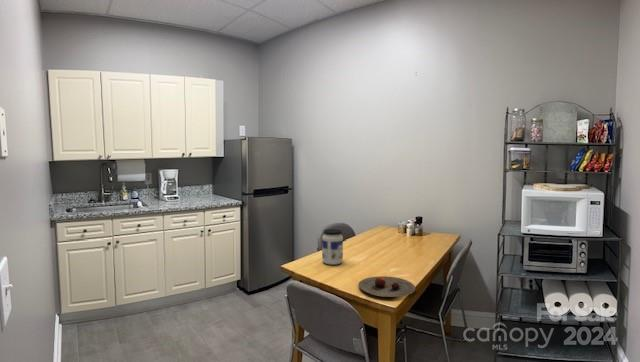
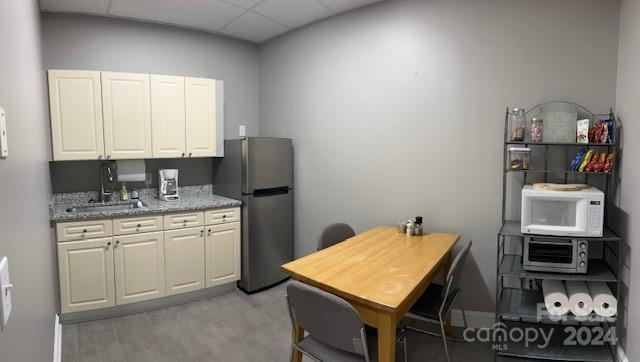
- jar (332, 246)
- plate (386, 283)
